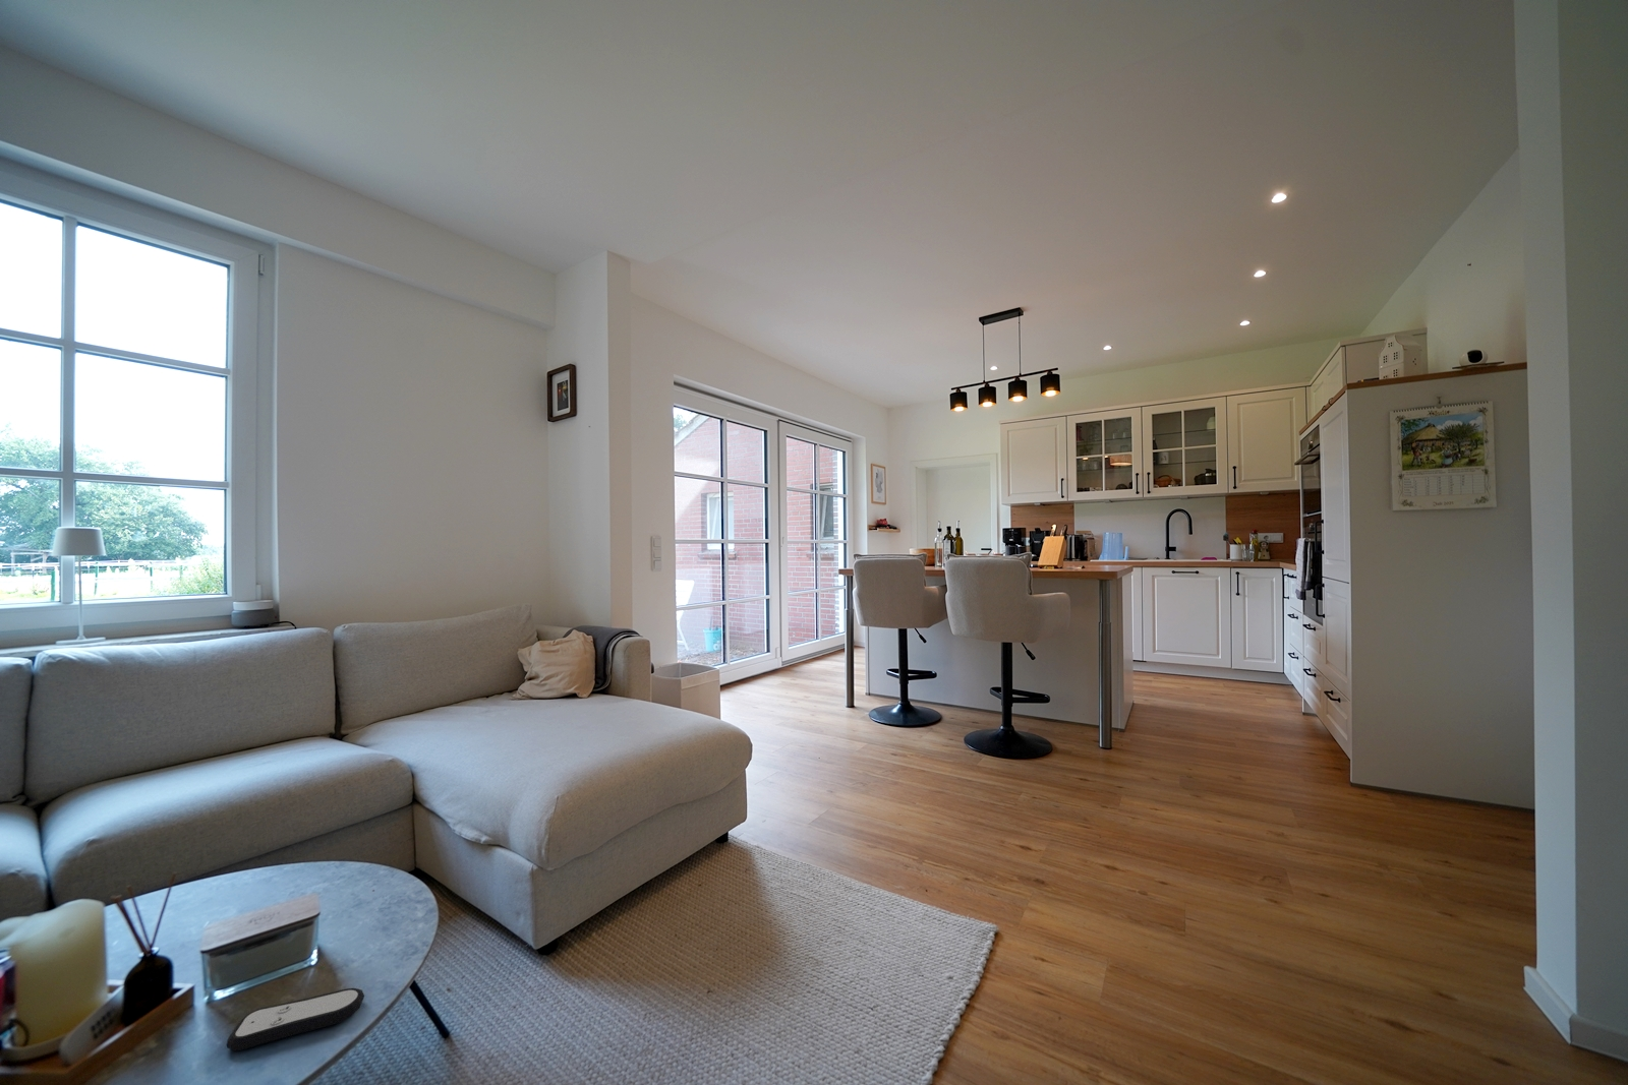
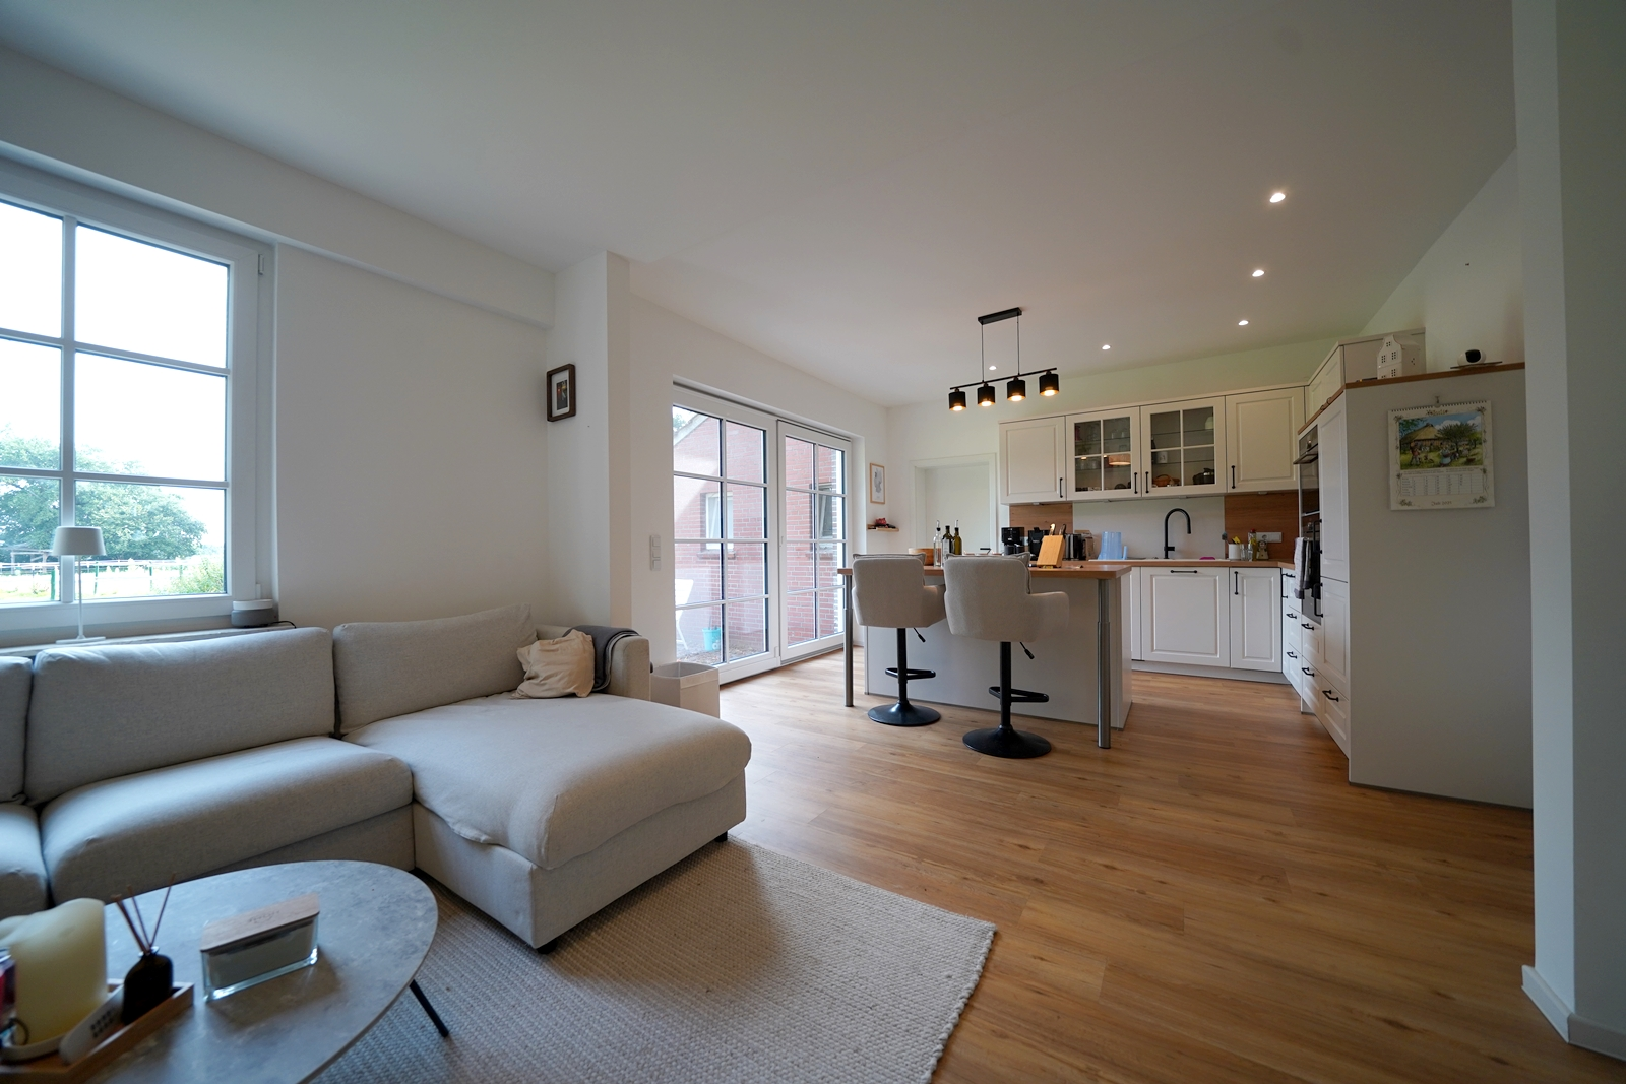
- remote control (299, 1016)
